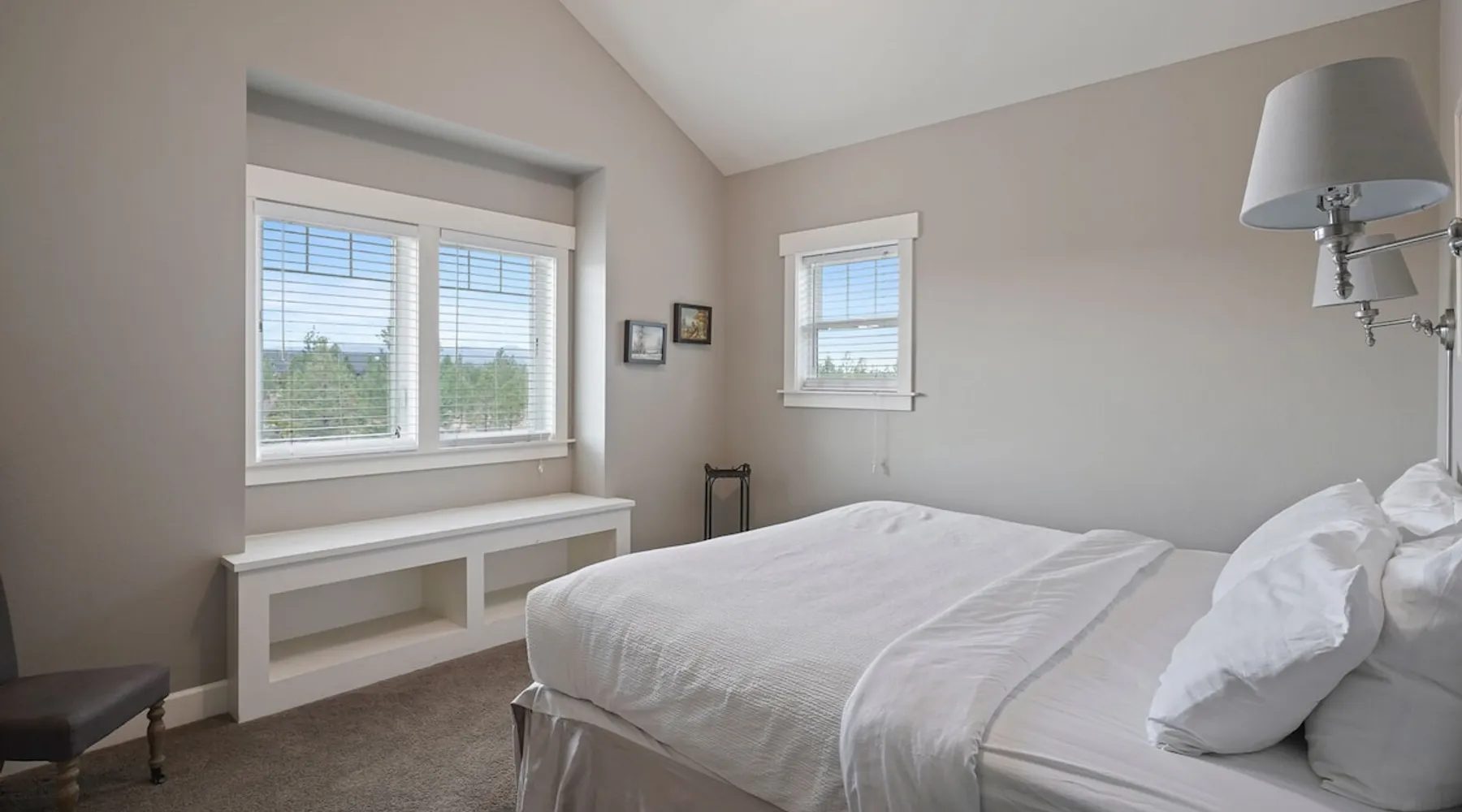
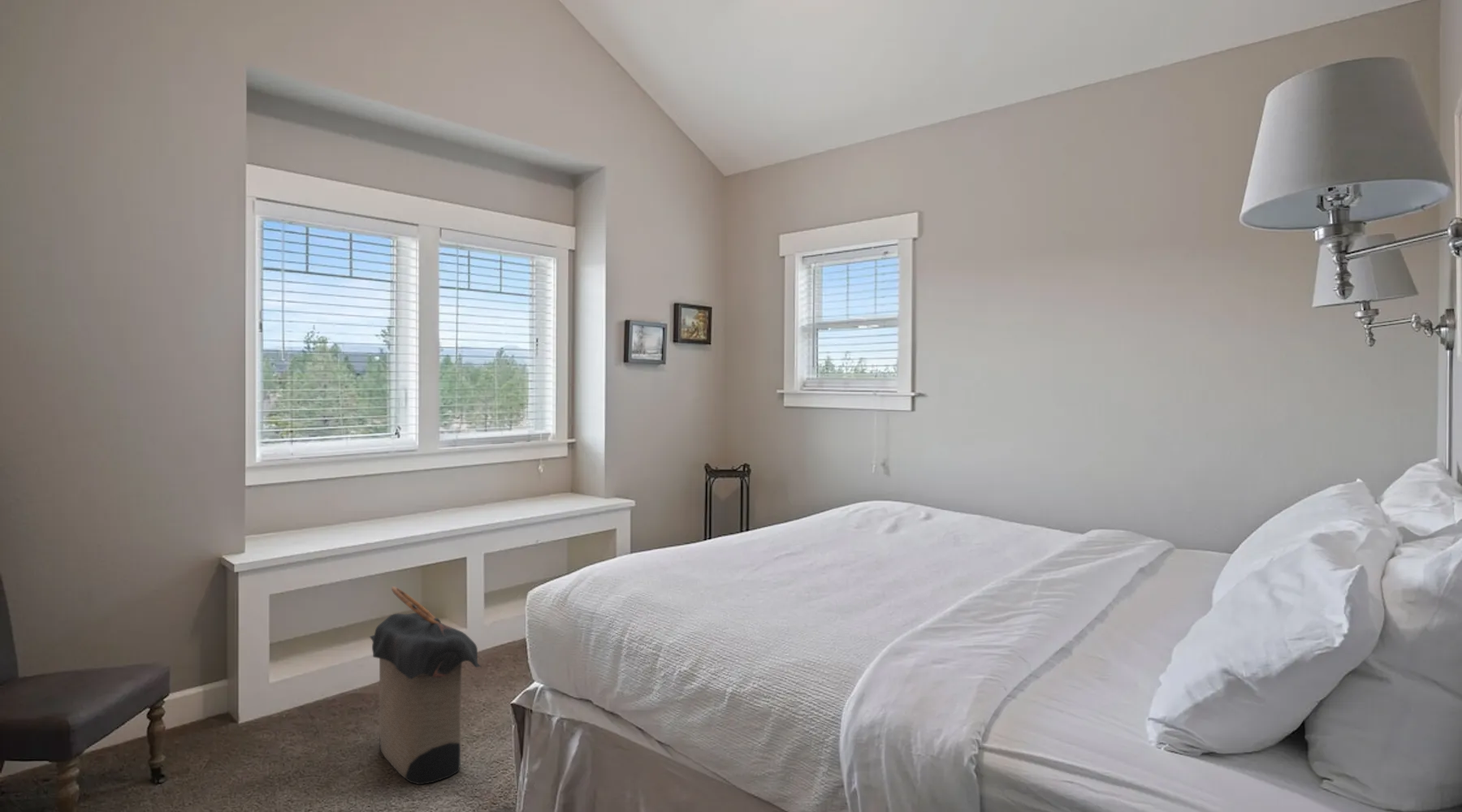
+ laundry hamper (424, 672)
